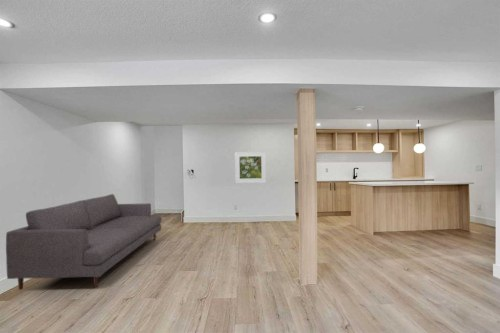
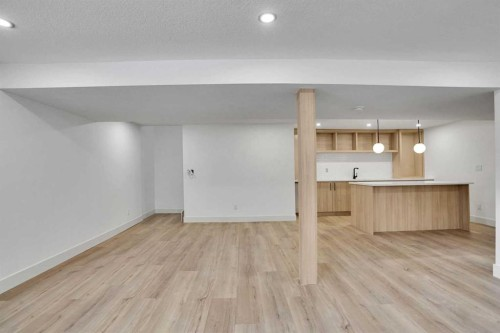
- sofa (104, 229)
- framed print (250, 167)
